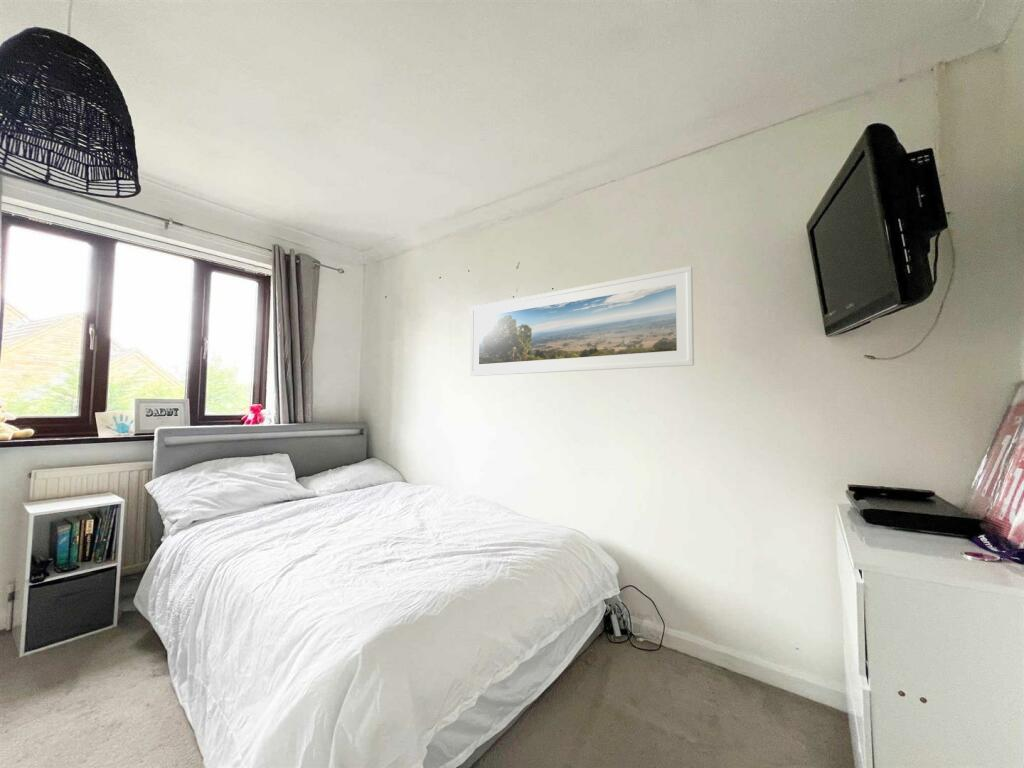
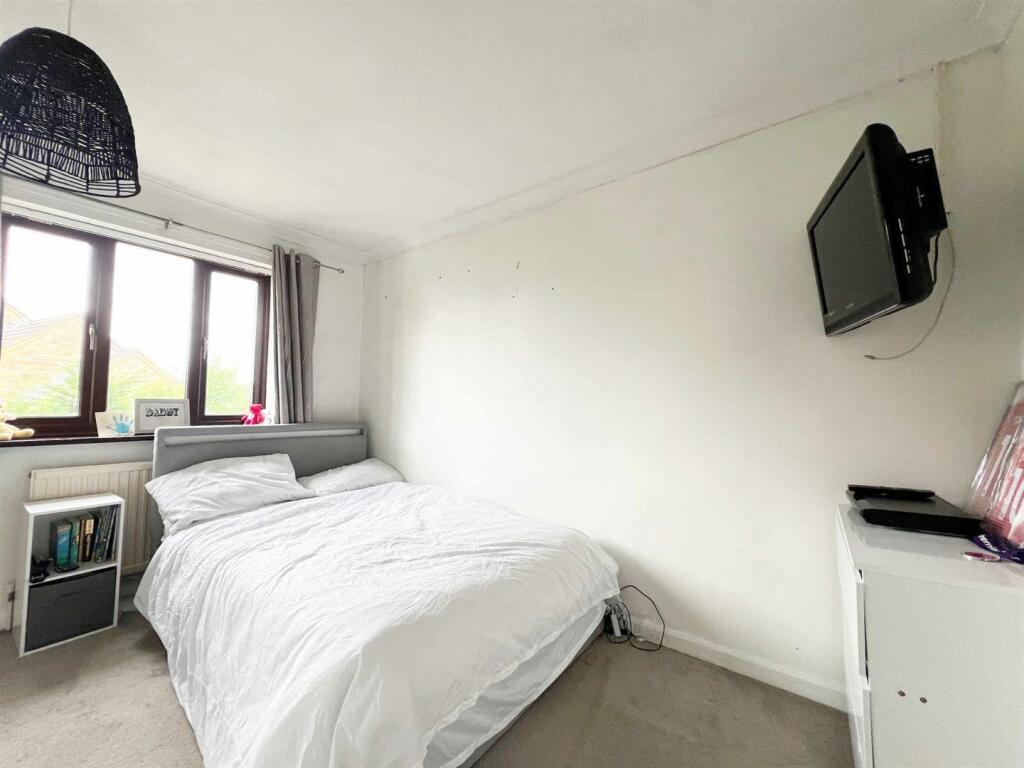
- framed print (561, 330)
